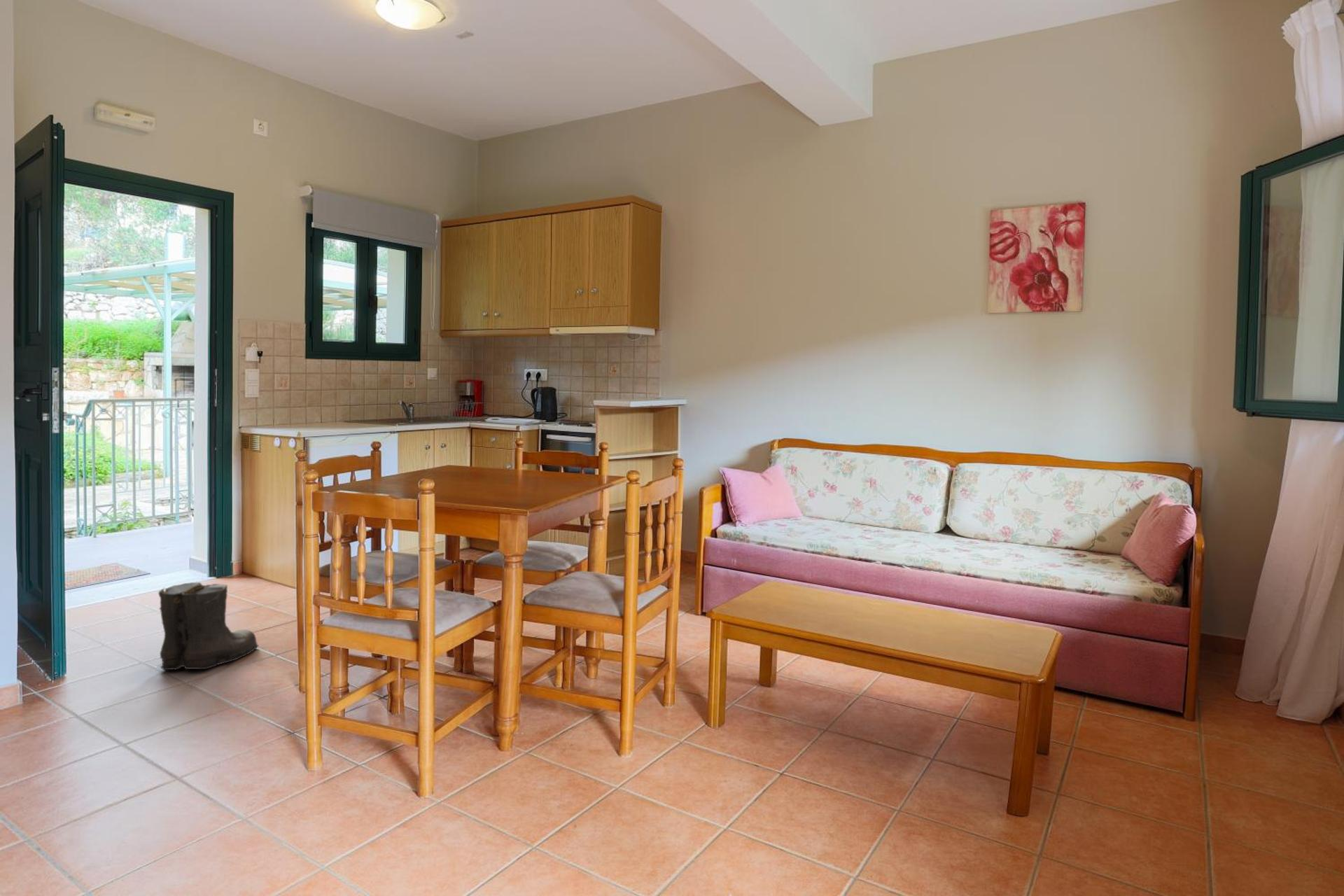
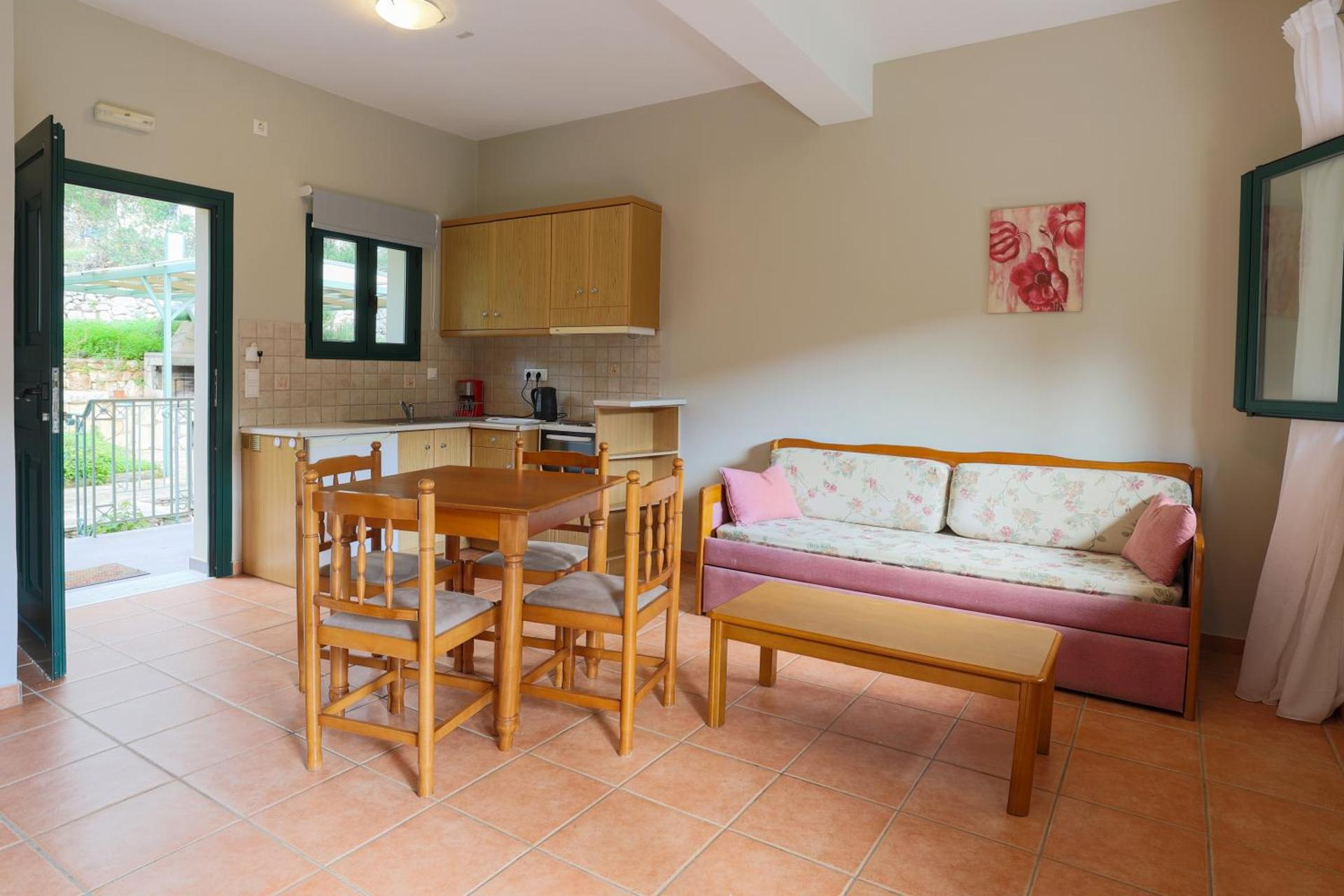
- boots (209, 620)
